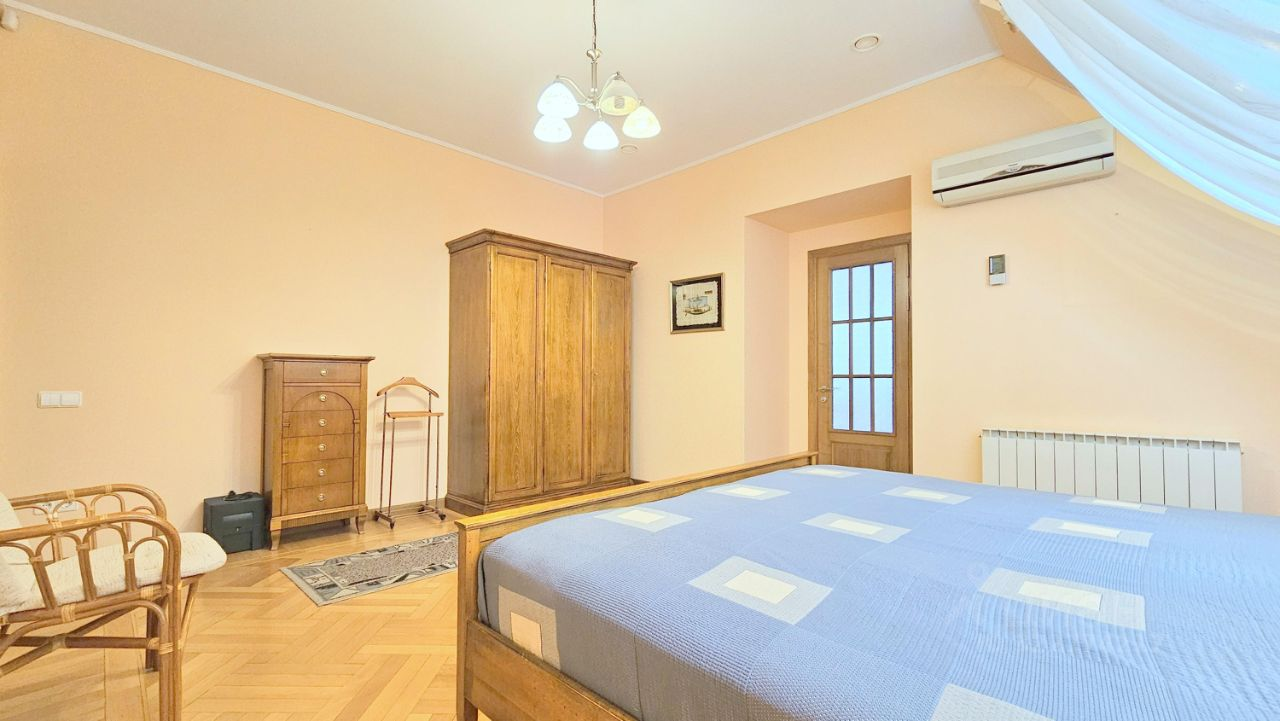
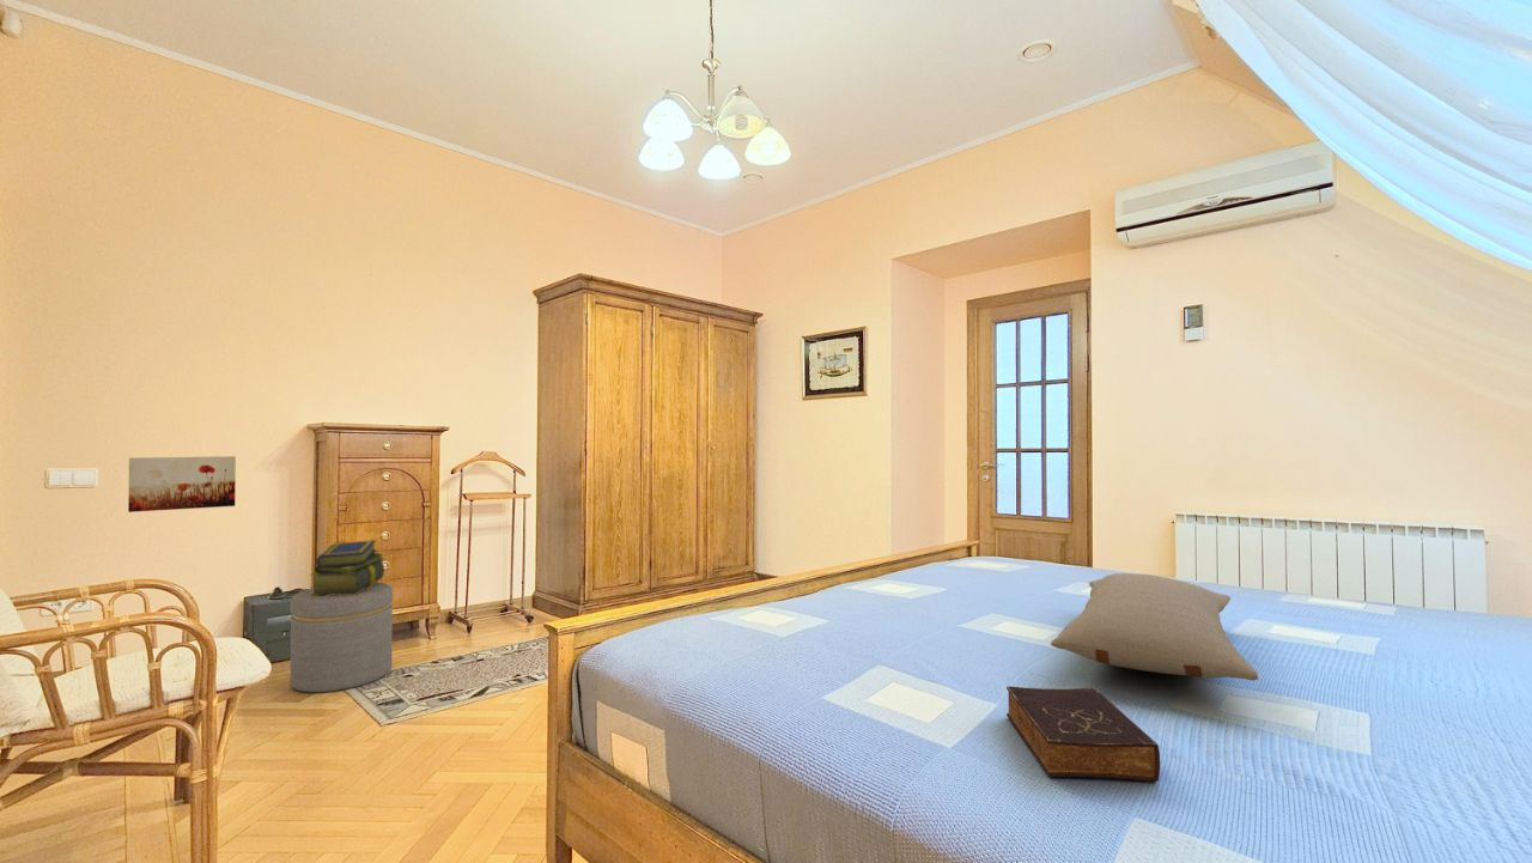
+ wall art (183, 482)
+ stack of books (349, 566)
+ ottoman (342, 633)
+ pillow (1151, 618)
+ book (1075, 728)
